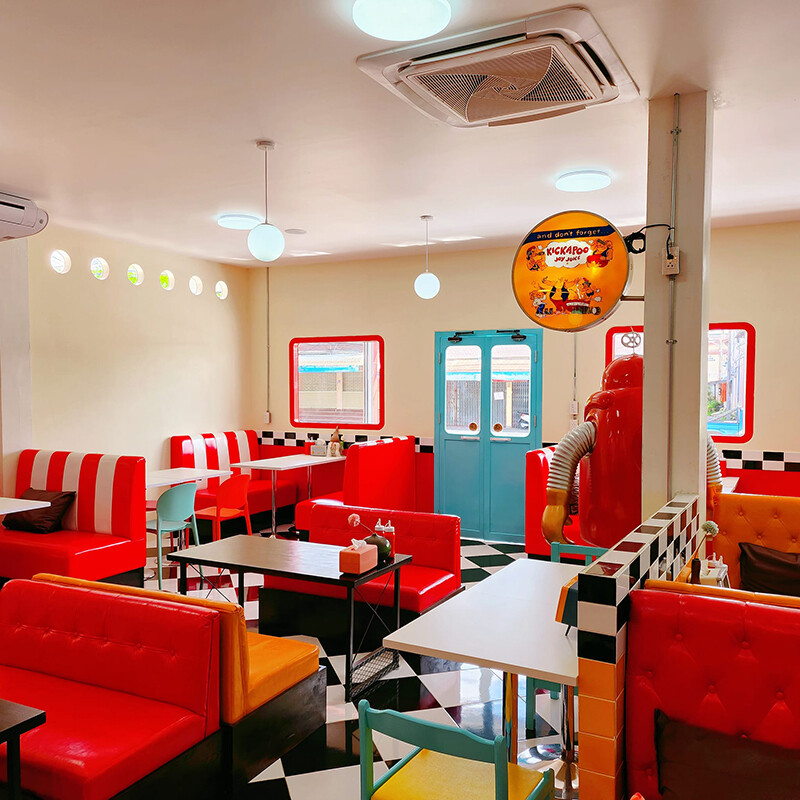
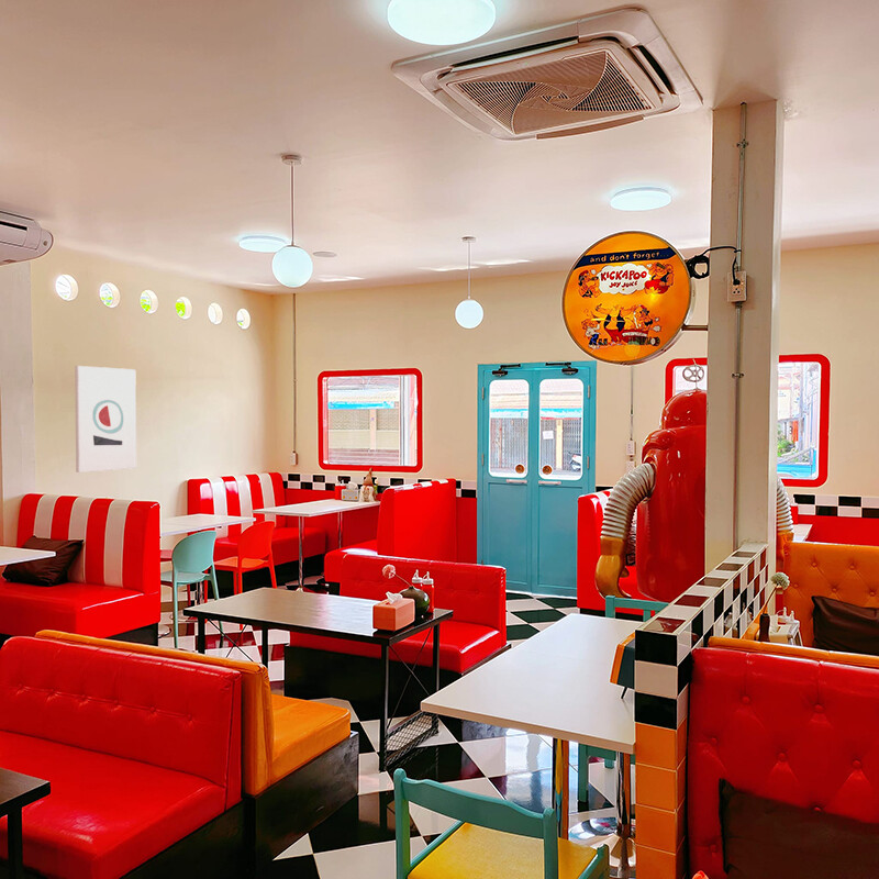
+ wall art (107, 419)
